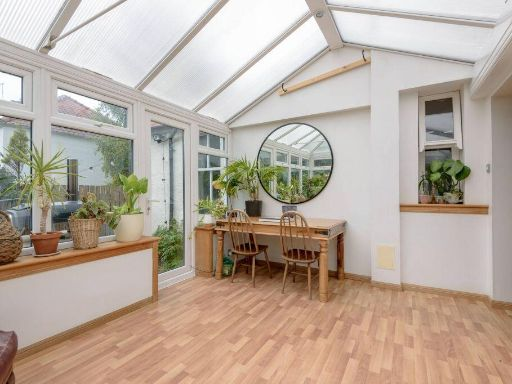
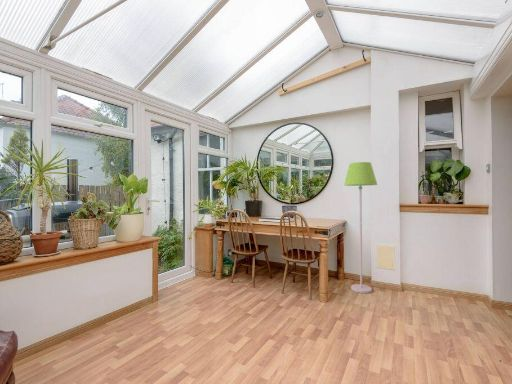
+ floor lamp (360, 226)
